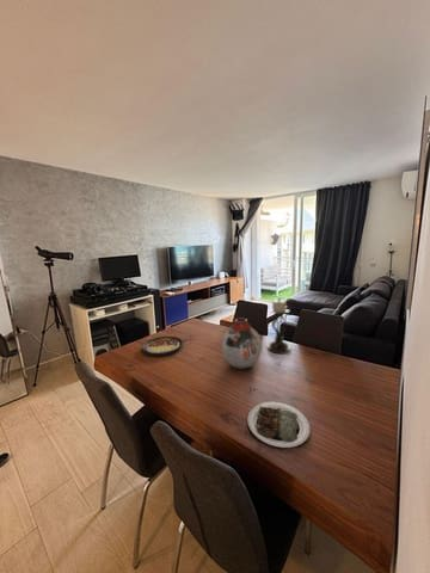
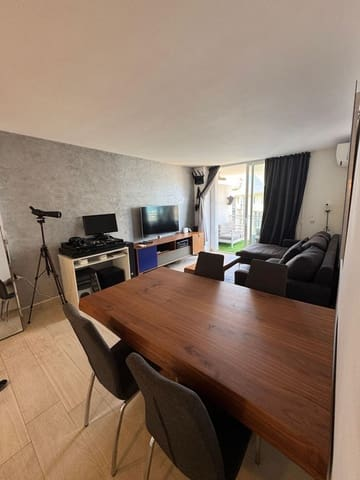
- plate (162, 344)
- plate (277, 421)
- vase (241, 343)
- candle holder (278, 324)
